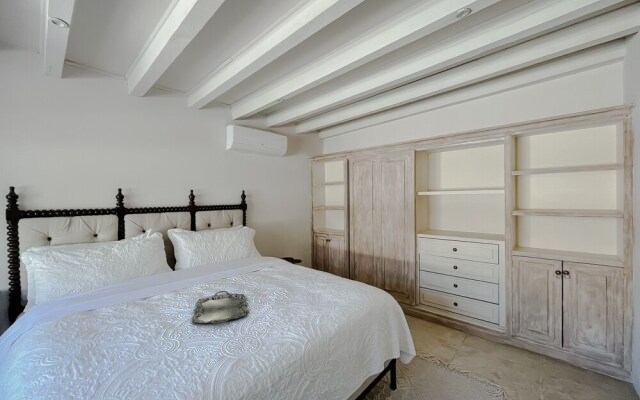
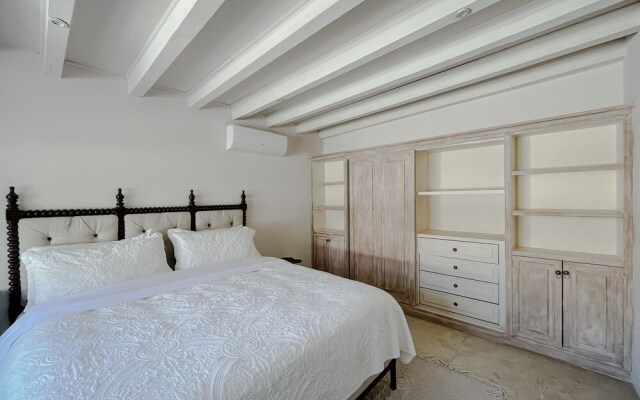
- serving tray (221, 306)
